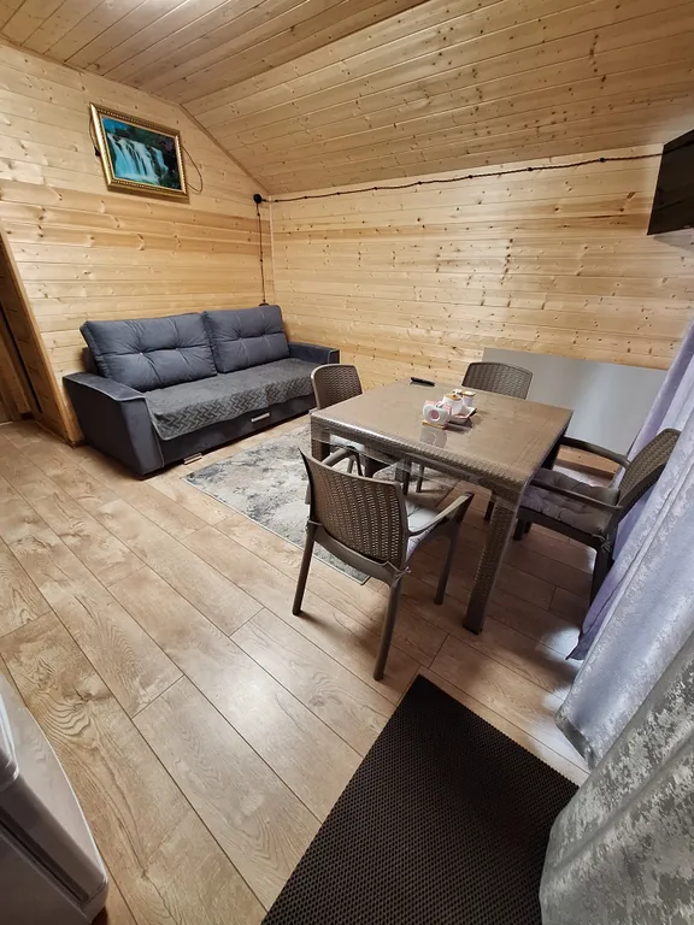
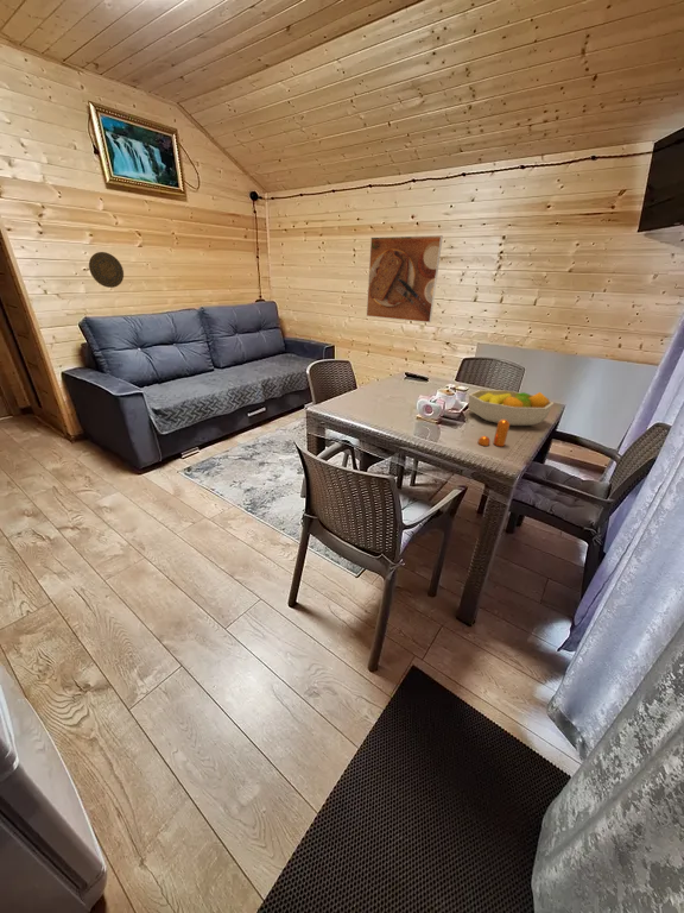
+ decorative plate (107, 270)
+ fruit bowl (508, 403)
+ pepper shaker (495, 432)
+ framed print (400, 279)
